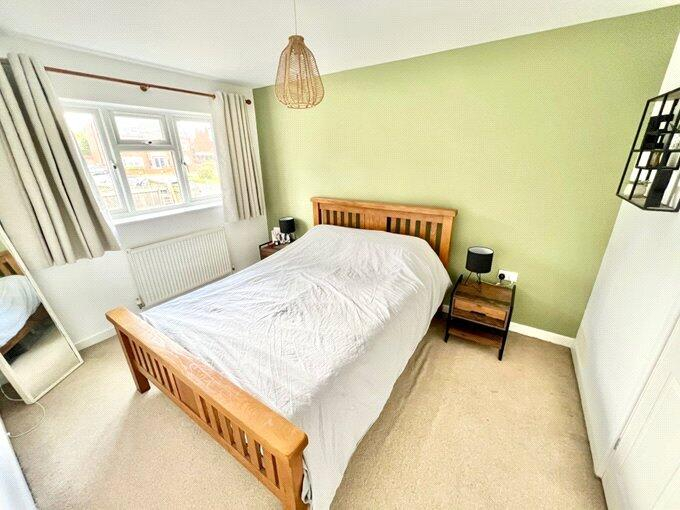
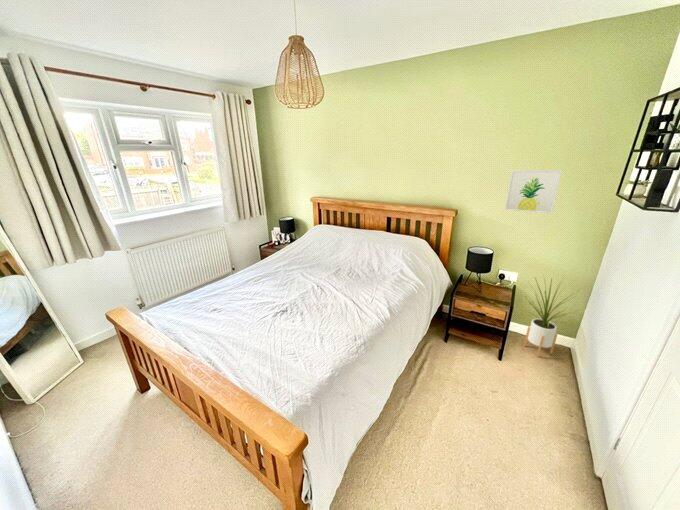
+ wall art (531, 191)
+ house plant (547, 315)
